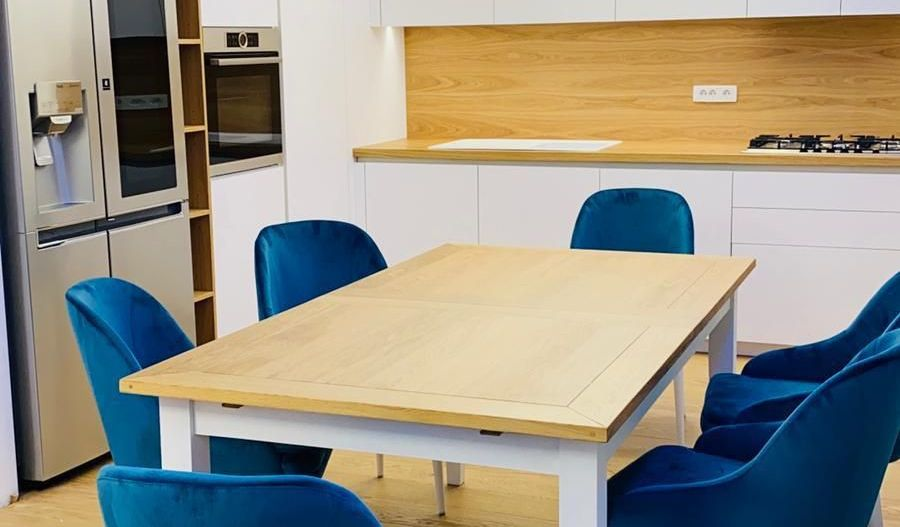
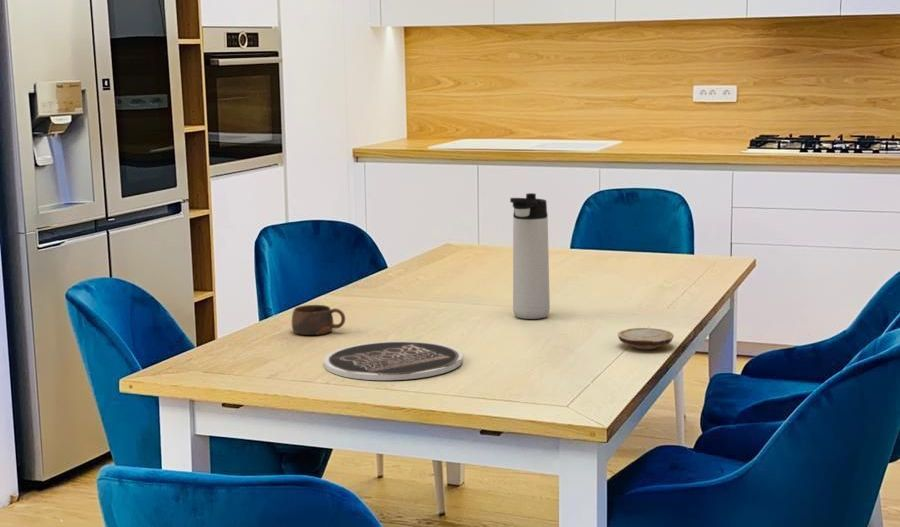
+ thermos bottle (527, 256)
+ plate (393, 359)
+ cup (317, 320)
+ wood slice (645, 339)
